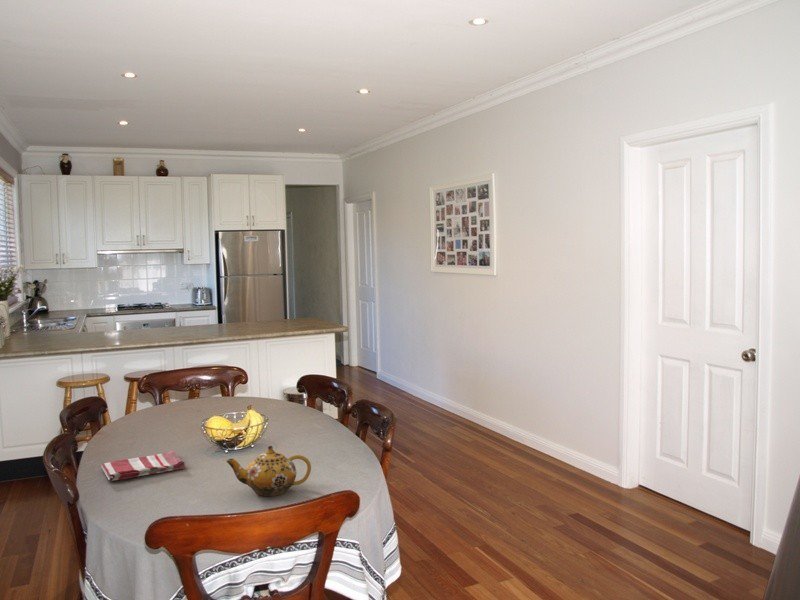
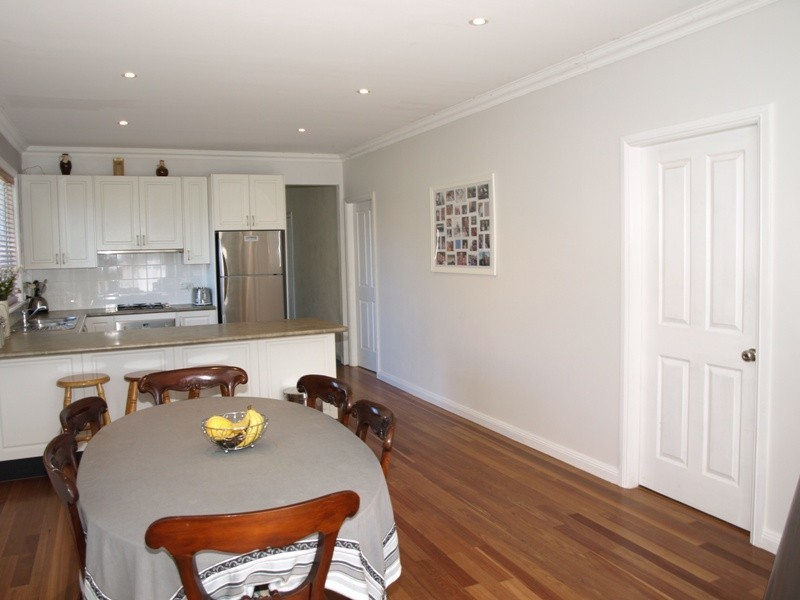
- teapot (269, 468)
- dish towel (143, 464)
